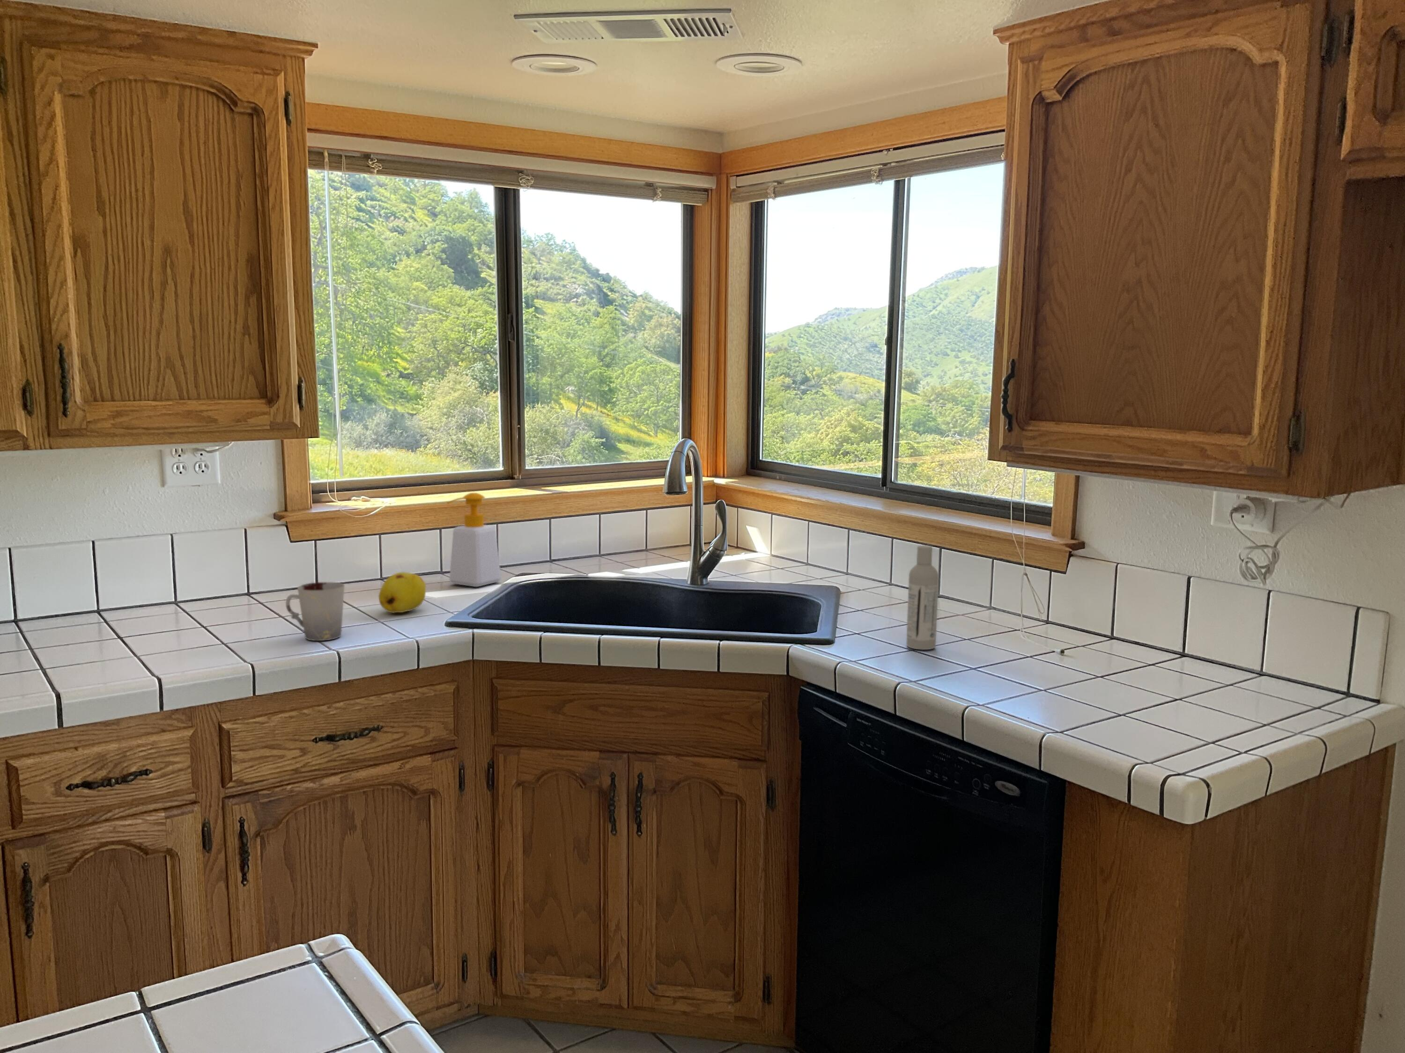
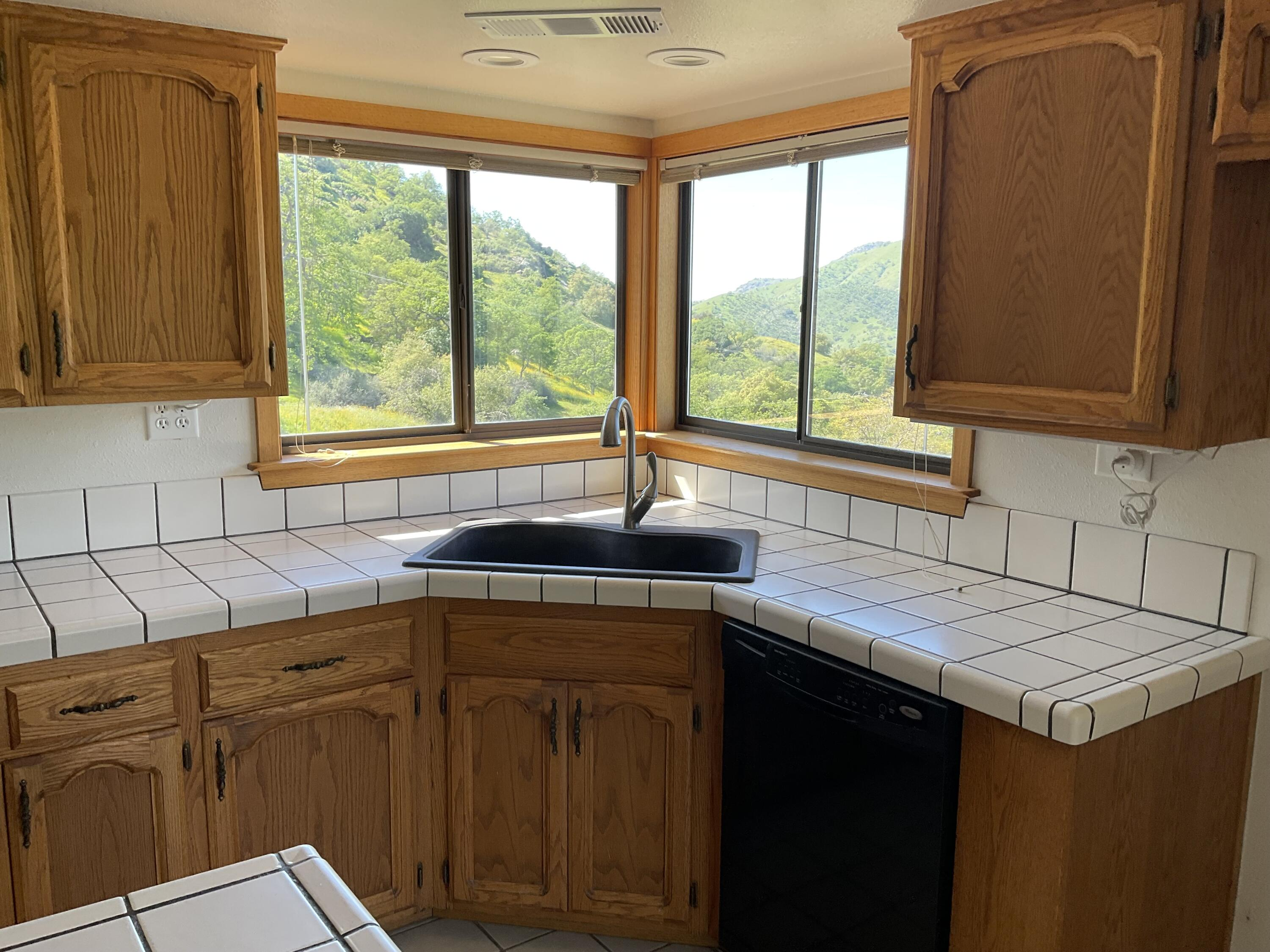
- bottle (923, 596)
- fruit (405, 591)
- soap bottle (468, 539)
- cup (314, 611)
